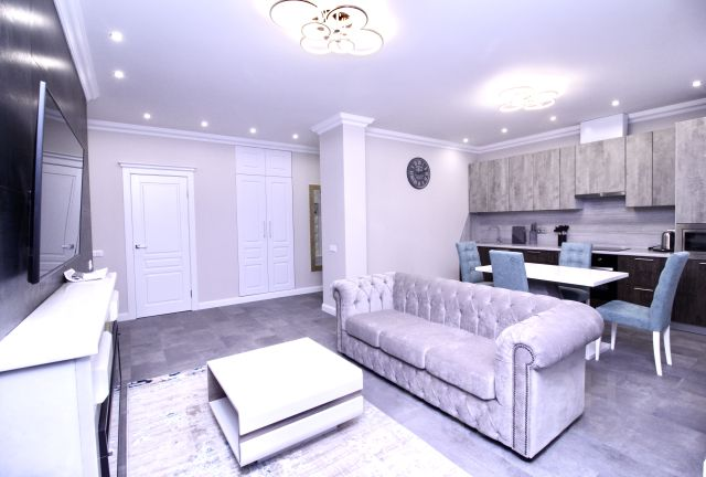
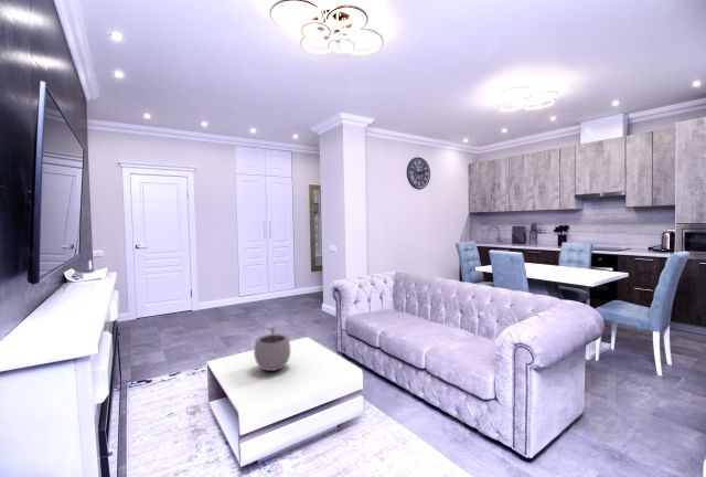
+ plant pot (272, 347)
